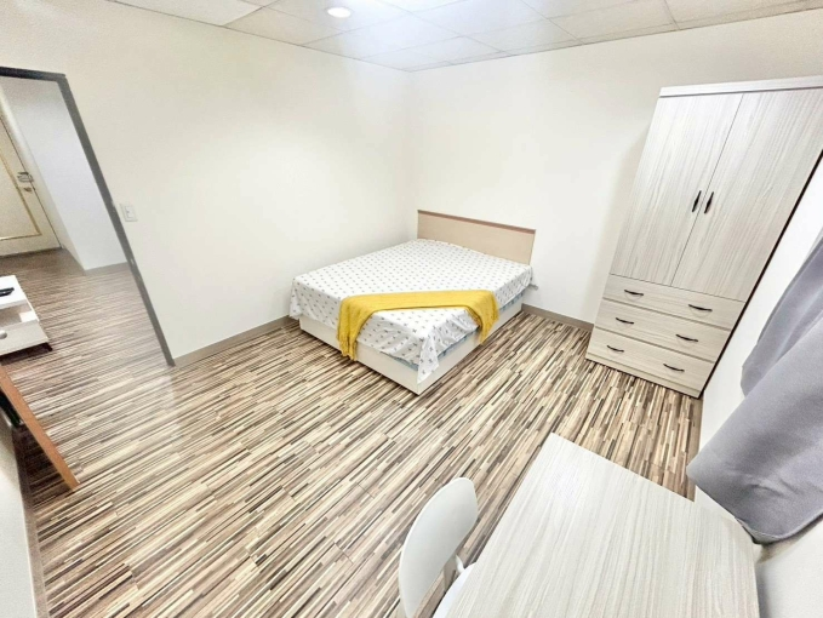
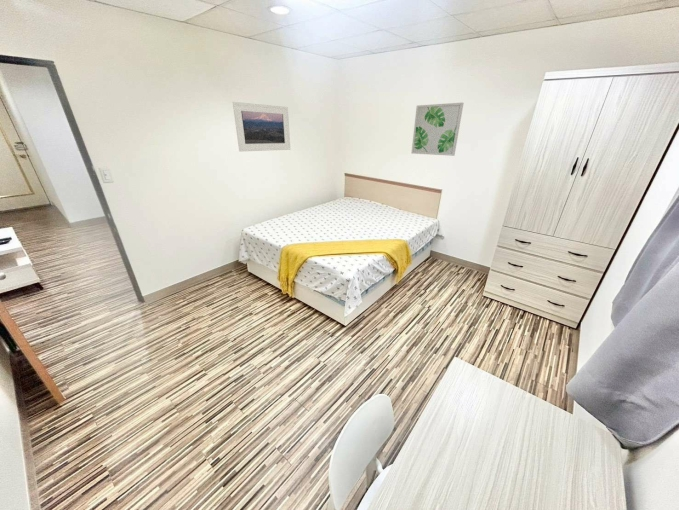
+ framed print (264, 128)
+ wall art (435, 130)
